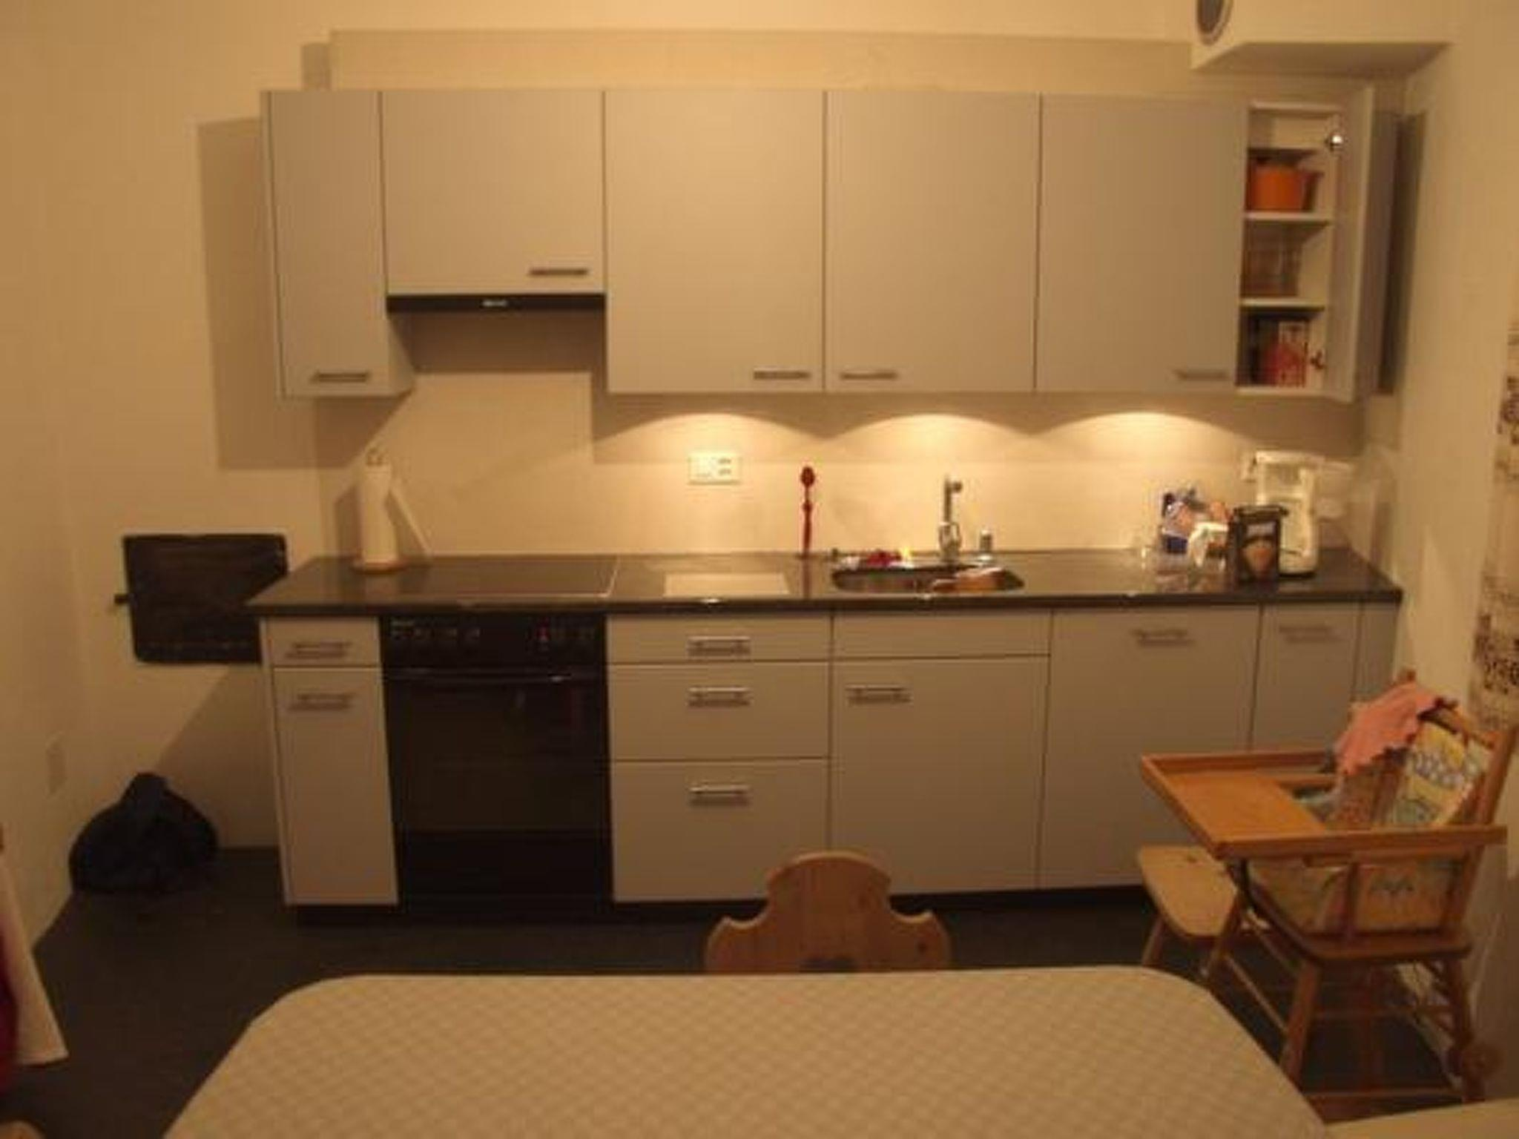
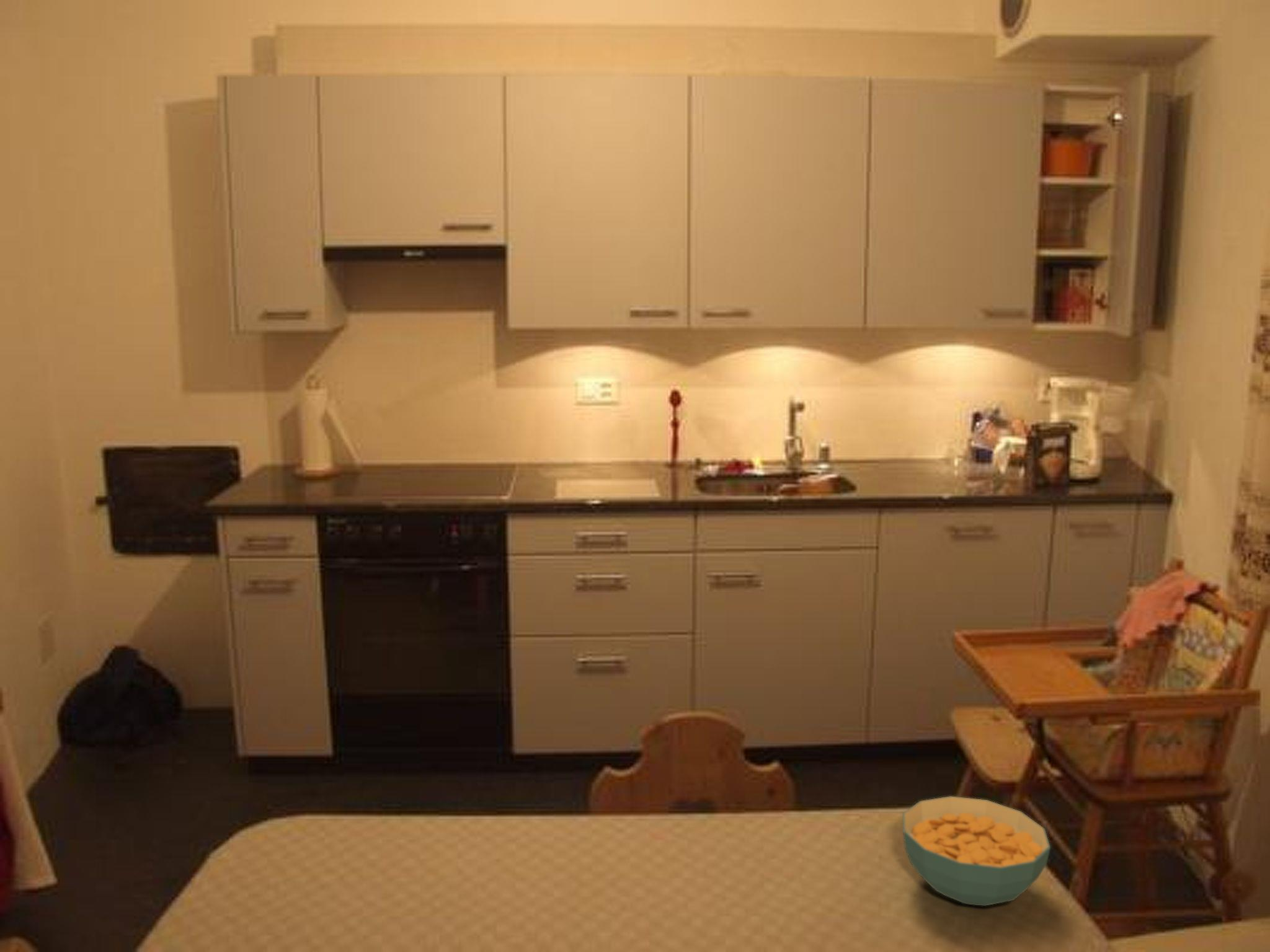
+ cereal bowl (972, 862)
